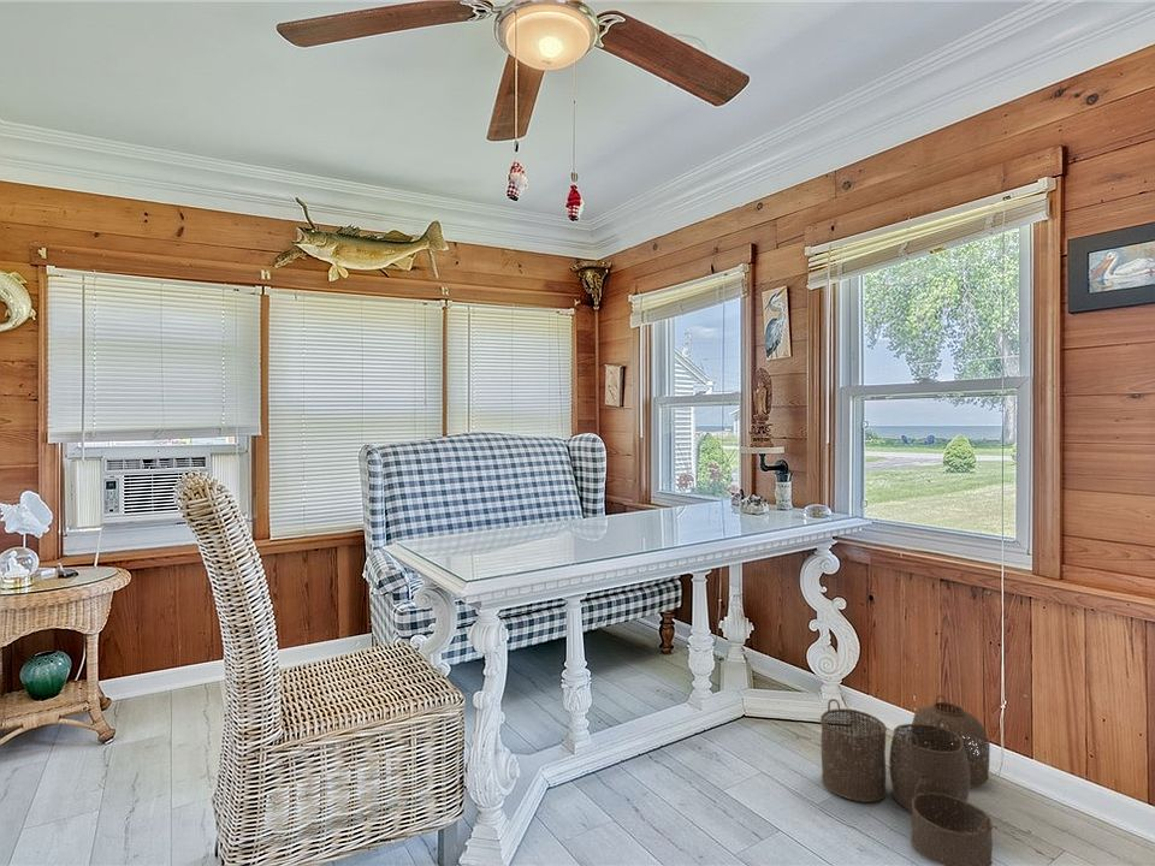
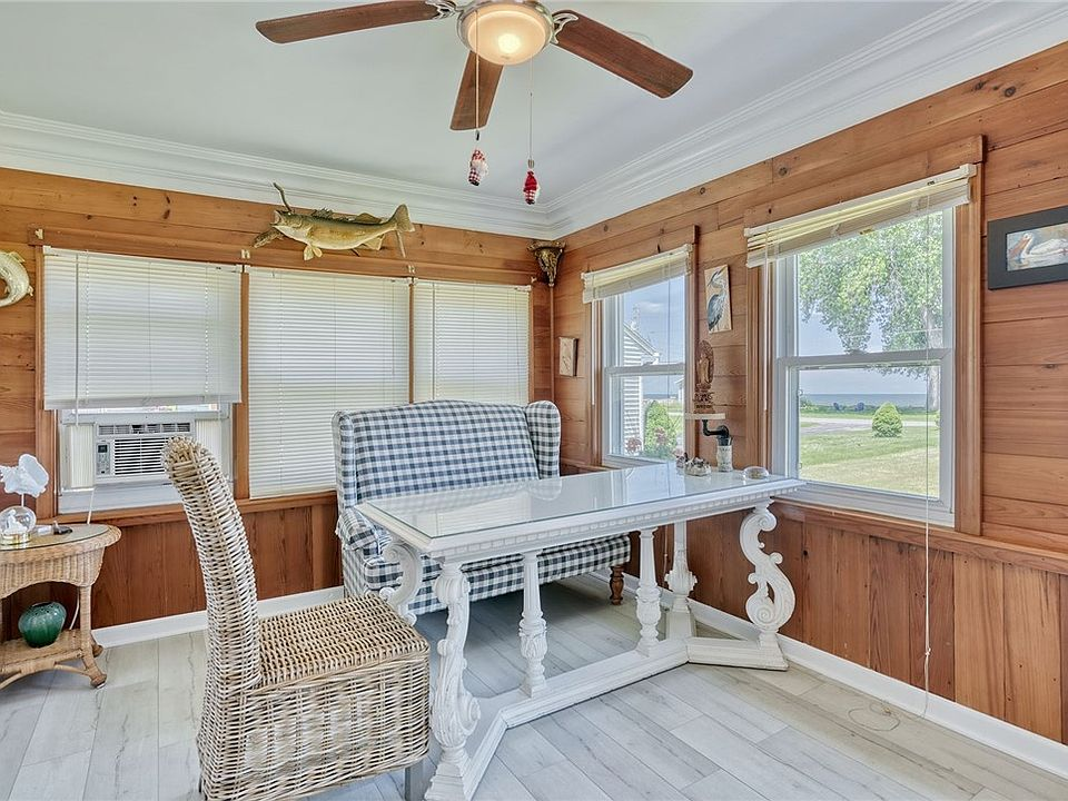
- woven basket (934, 757)
